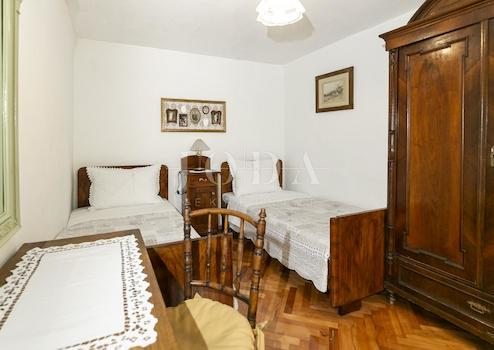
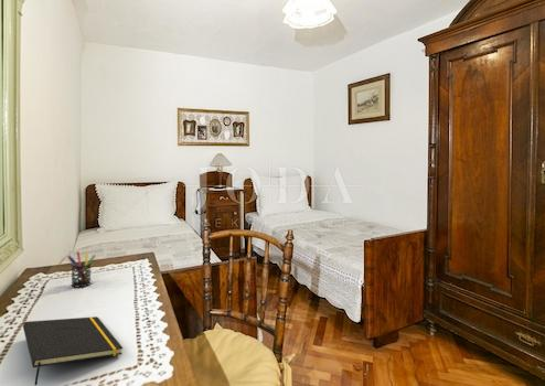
+ pen holder (83, 267)
+ notepad (71, 336)
